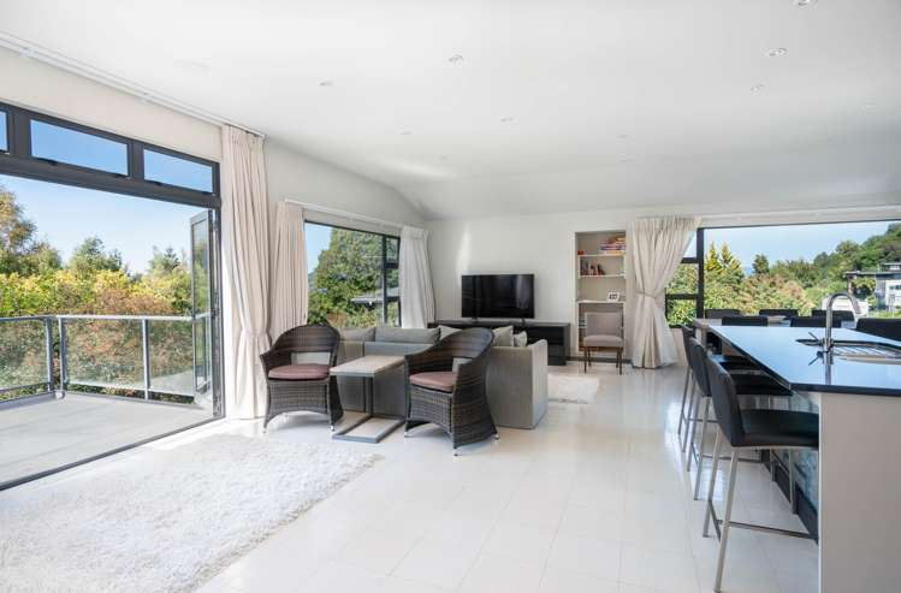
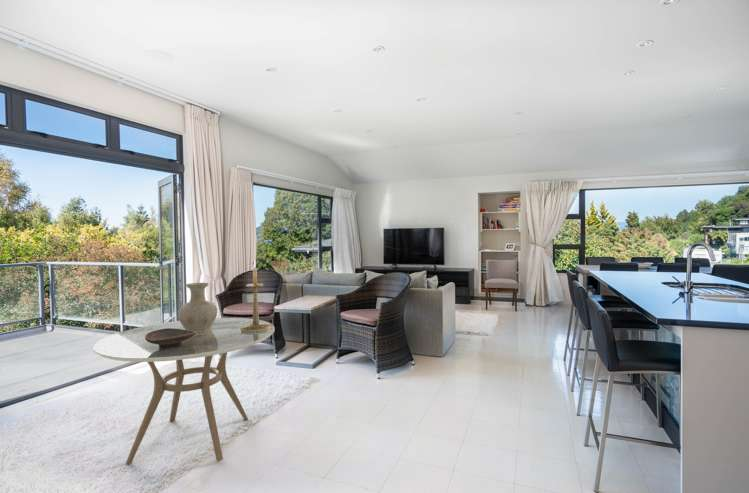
+ decorative bowl (171, 338)
+ dining table (193, 386)
+ candlestick (255, 293)
+ vase (197, 306)
